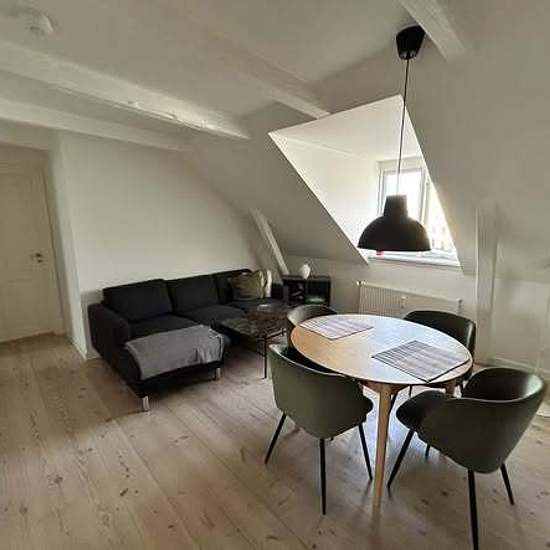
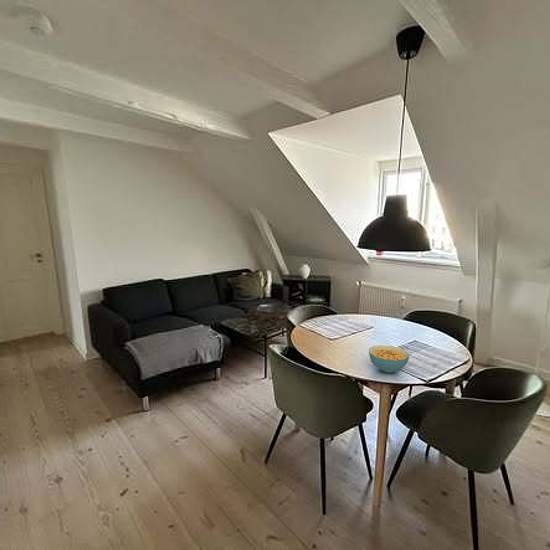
+ cereal bowl (388, 361)
